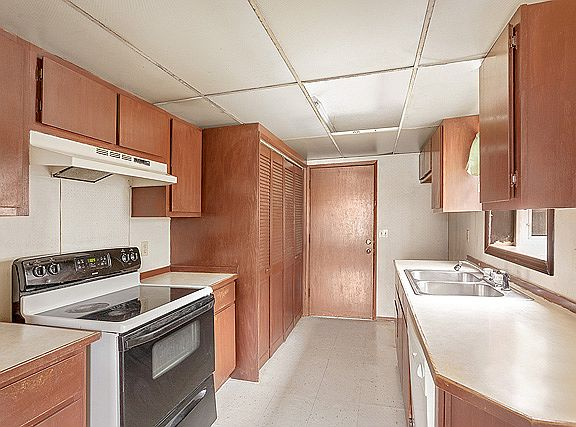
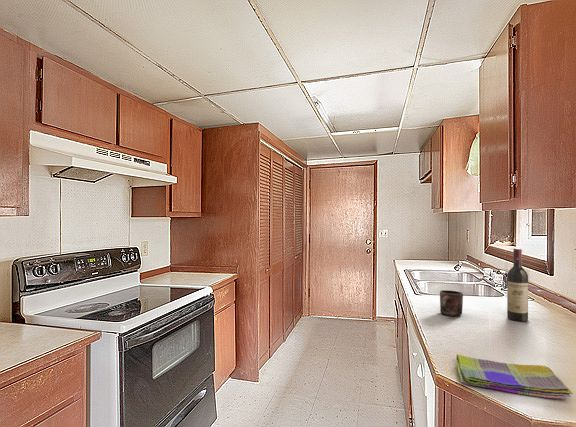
+ wine bottle (517, 283)
+ dish towel (507, 374)
+ mug (451, 304)
